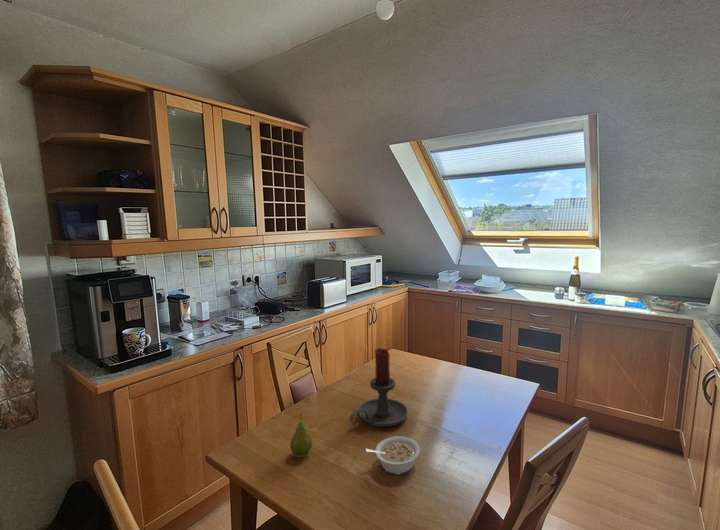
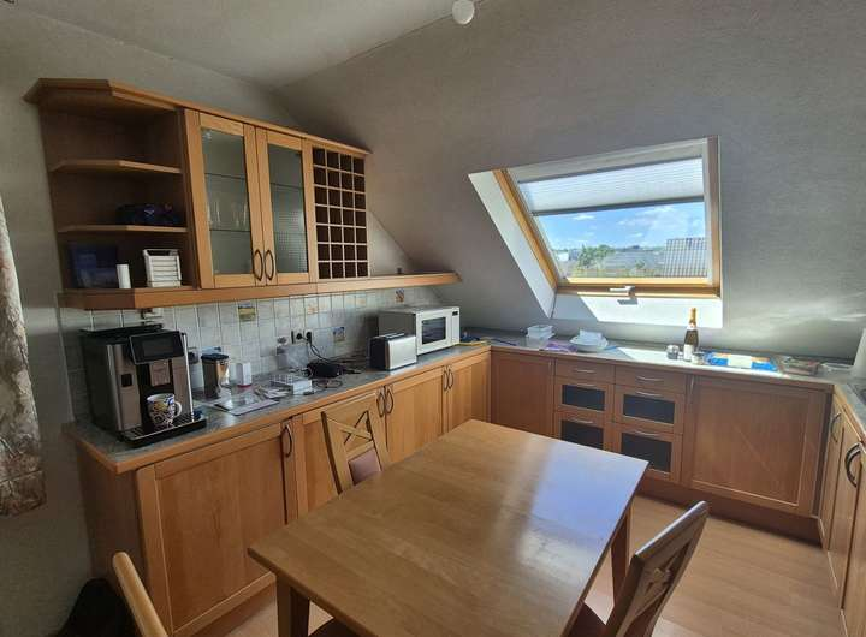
- legume (396, 456)
- candle holder (376, 385)
- fruit (300, 436)
